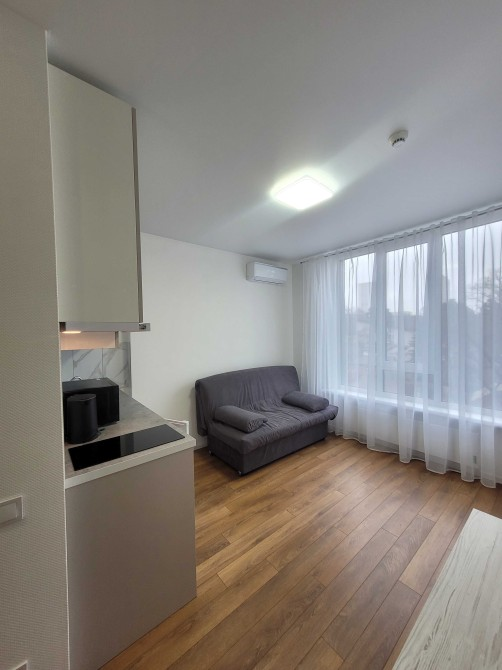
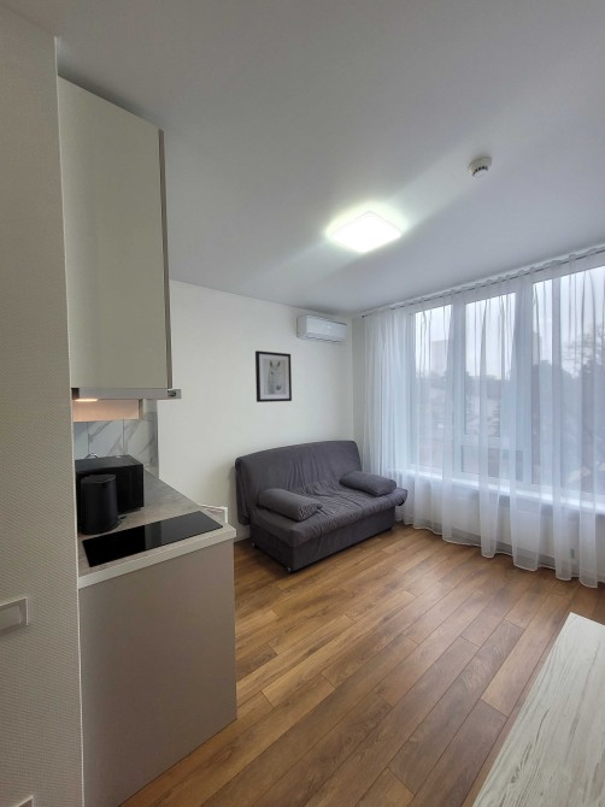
+ wall art (274, 377)
